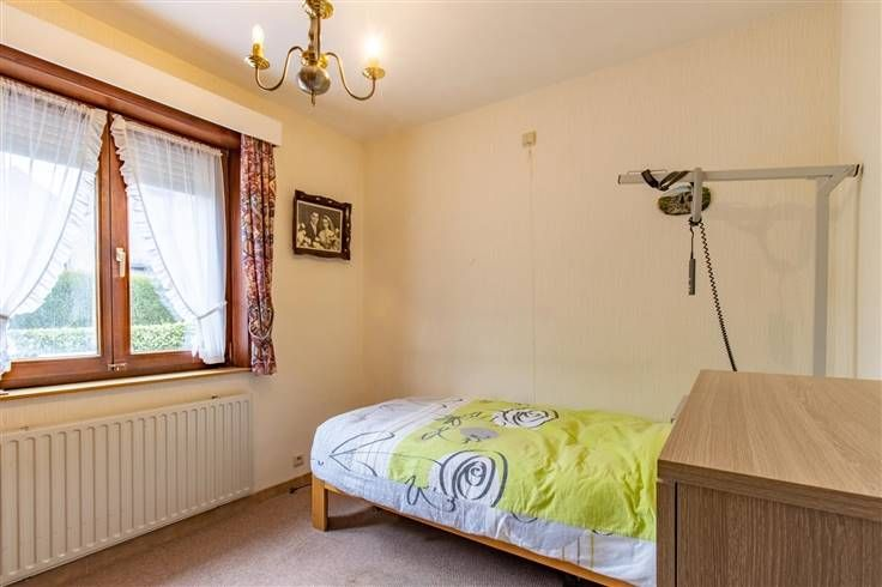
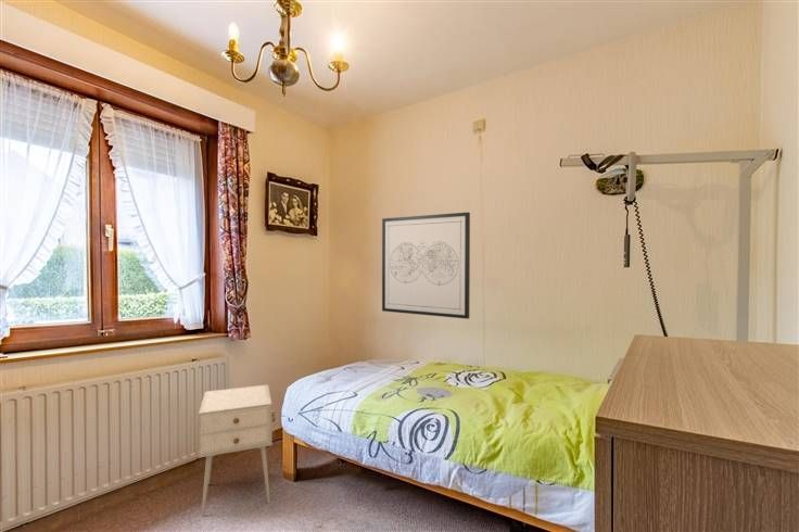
+ wall art (422, 265)
+ nightstand (237, 445)
